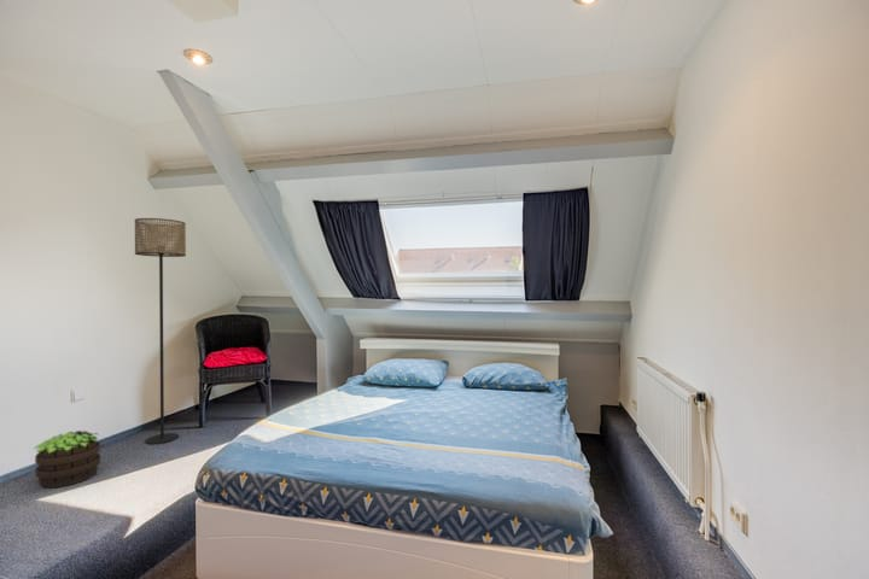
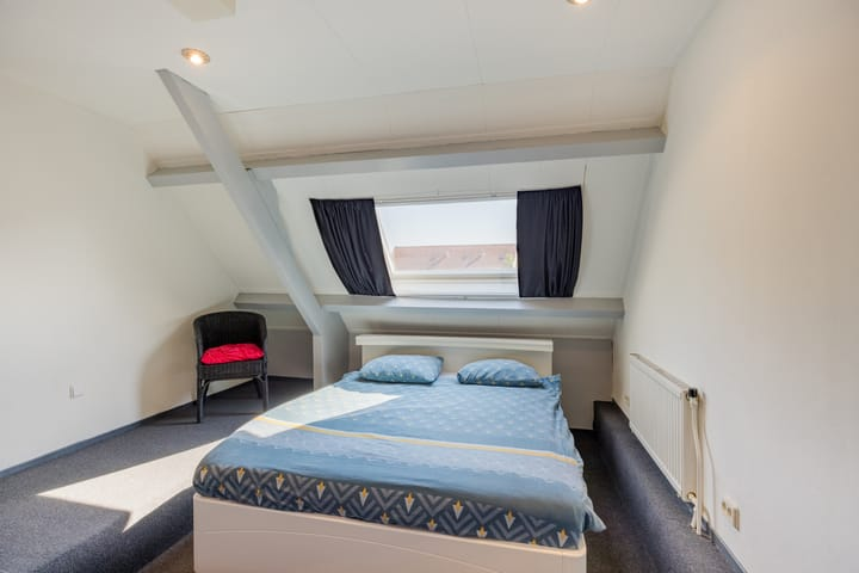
- floor lamp (161, 329)
- potted plant (69, 455)
